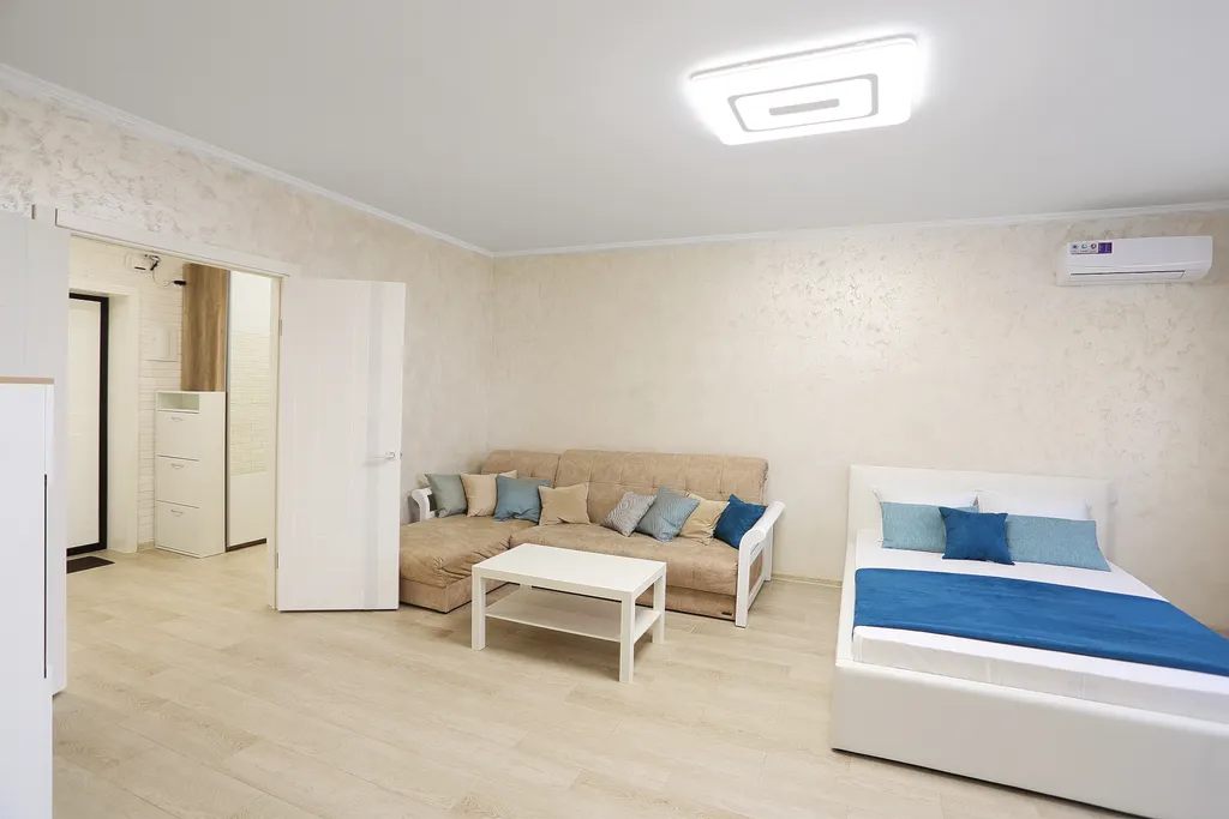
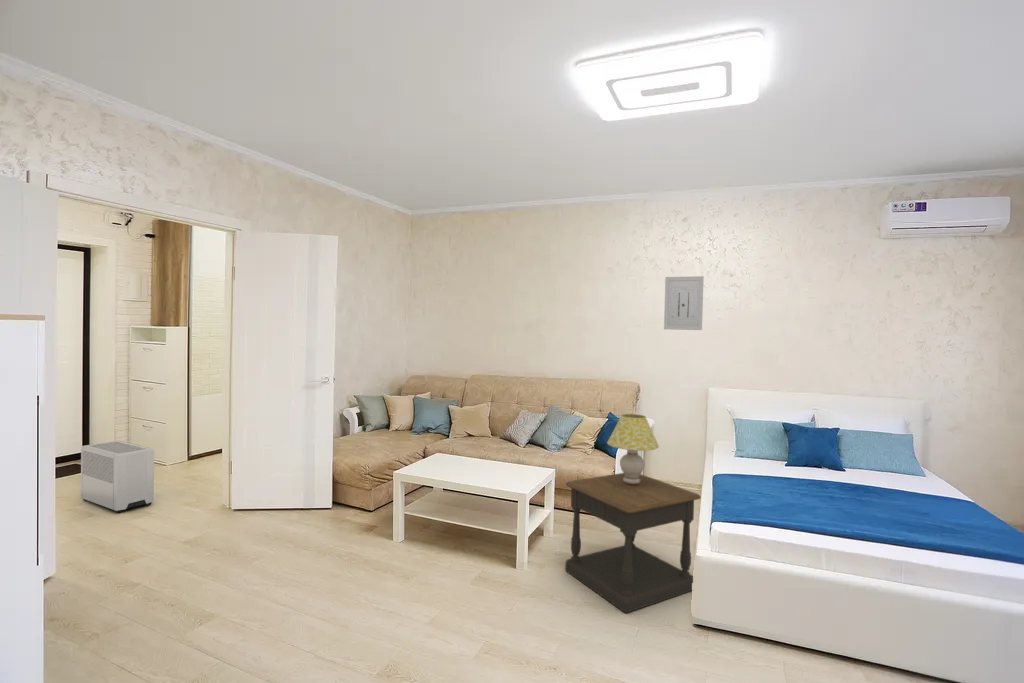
+ air purifier (117, 475)
+ side table (629, 533)
+ table lamp (632, 449)
+ wall art (683, 303)
